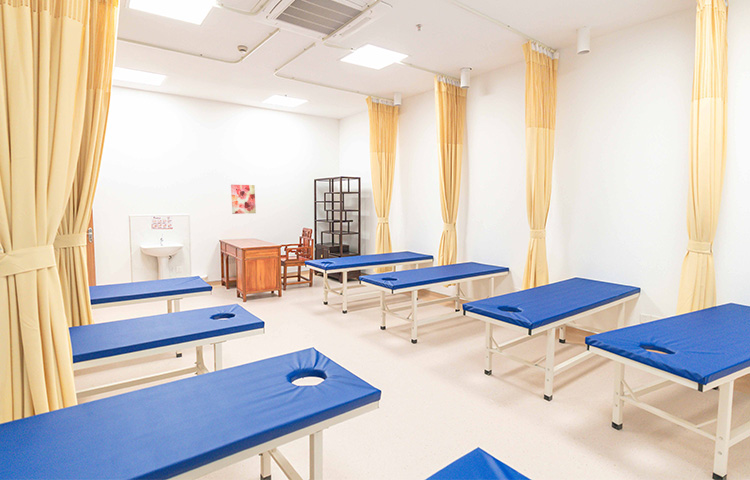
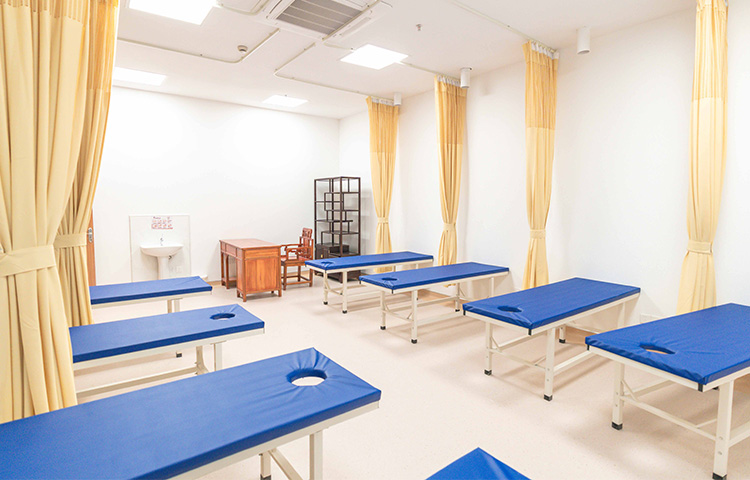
- wall art (243, 199)
